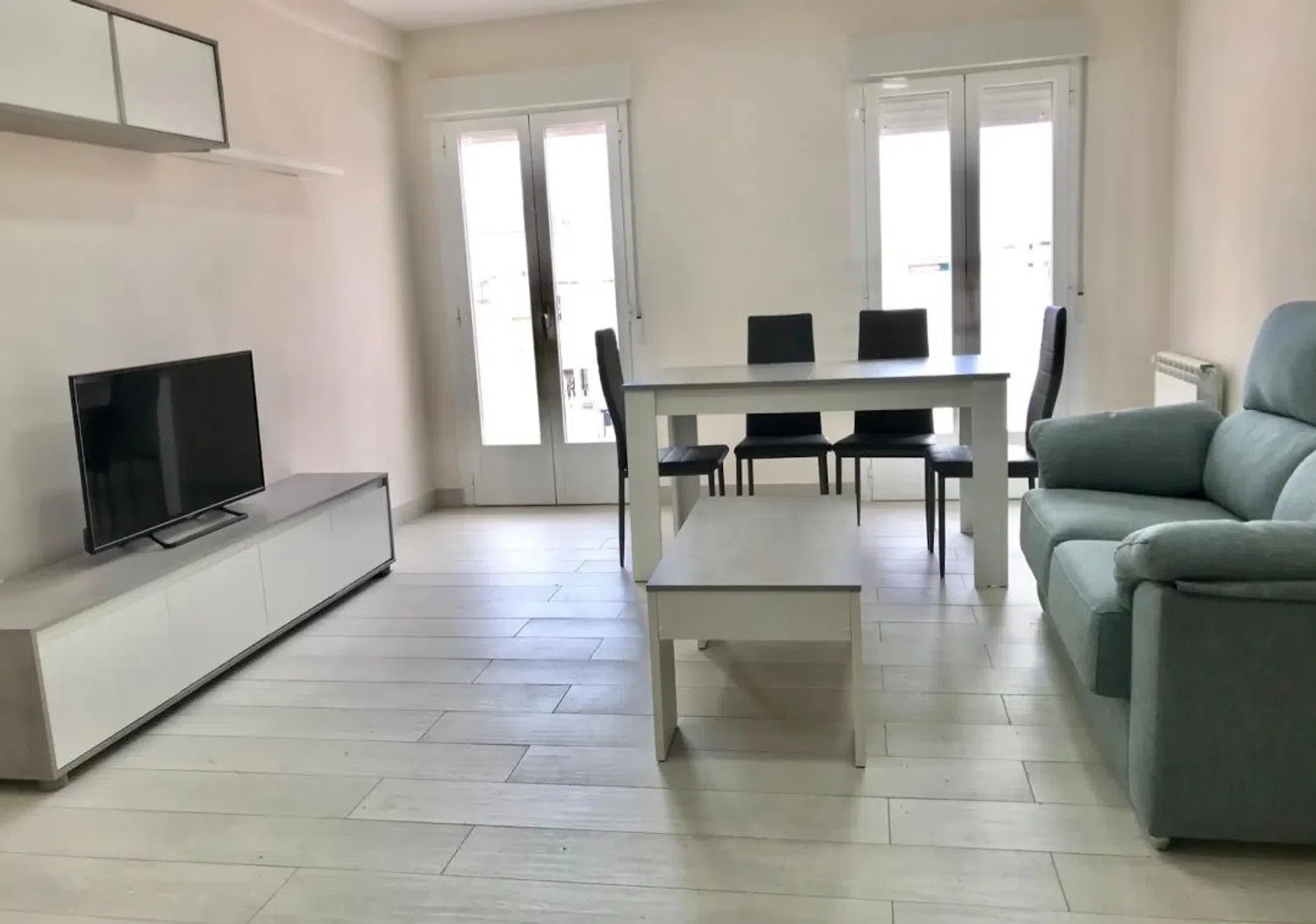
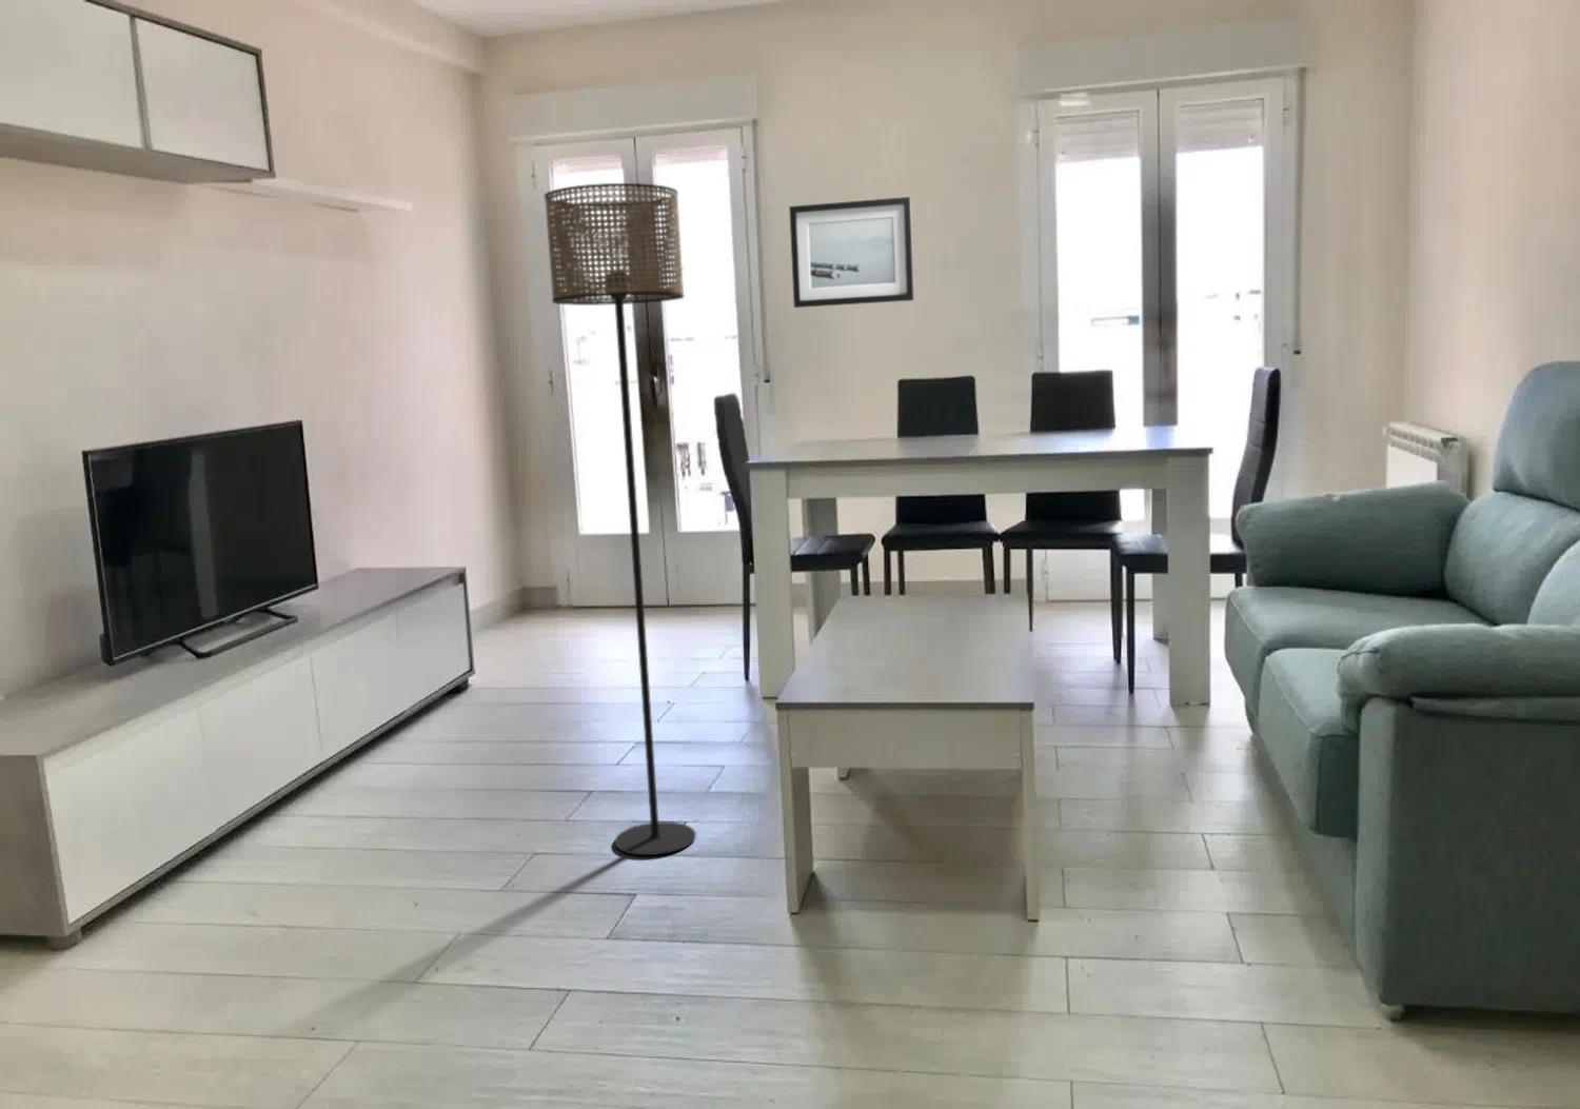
+ floor lamp (634, 529)
+ wall art (851, 253)
